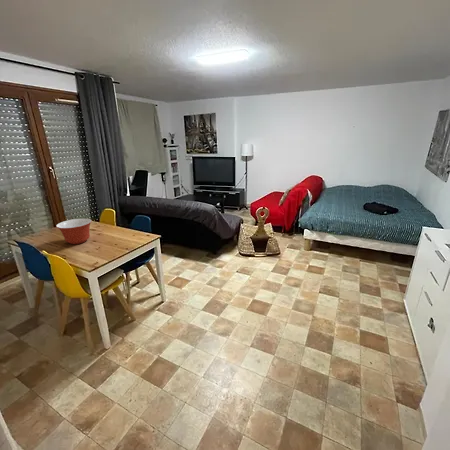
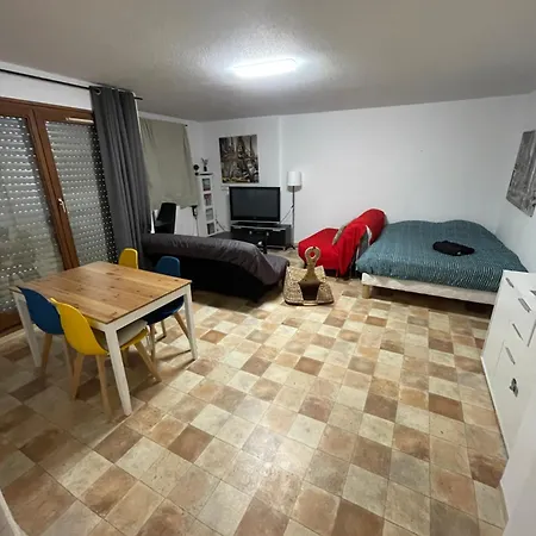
- mixing bowl (76, 232)
